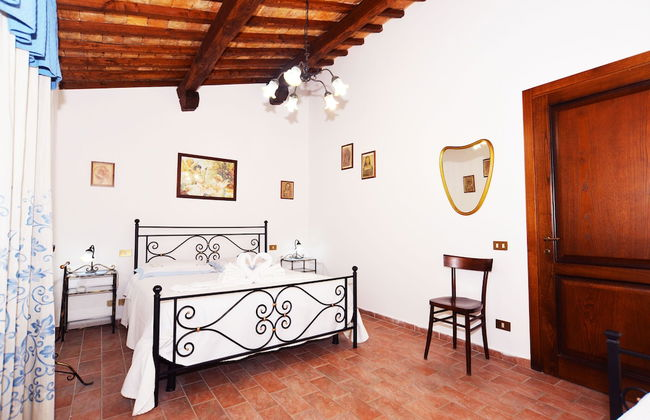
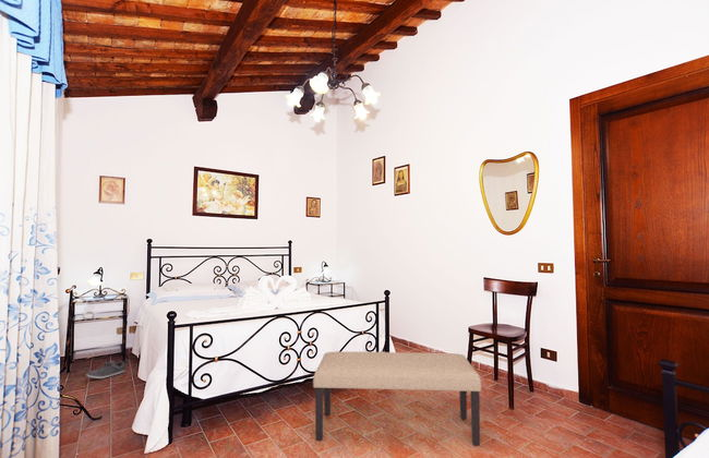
+ shoe (106, 369)
+ bench (395, 388)
